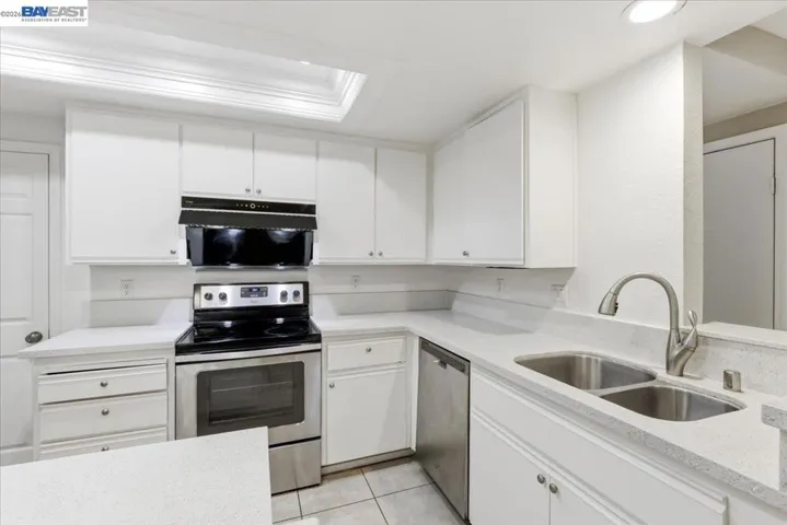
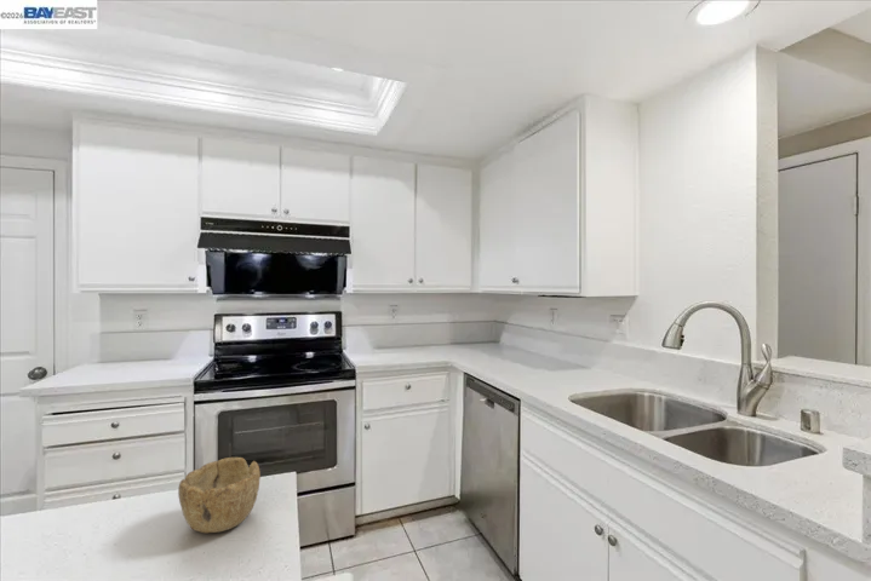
+ bowl (220, 496)
